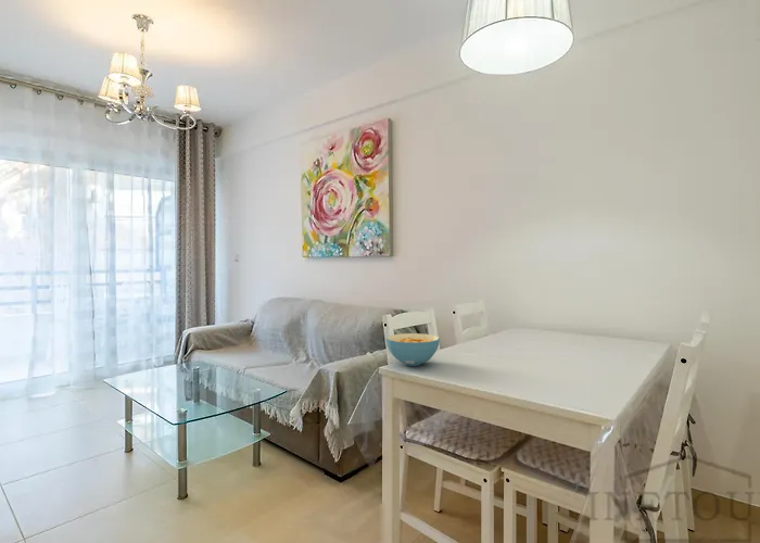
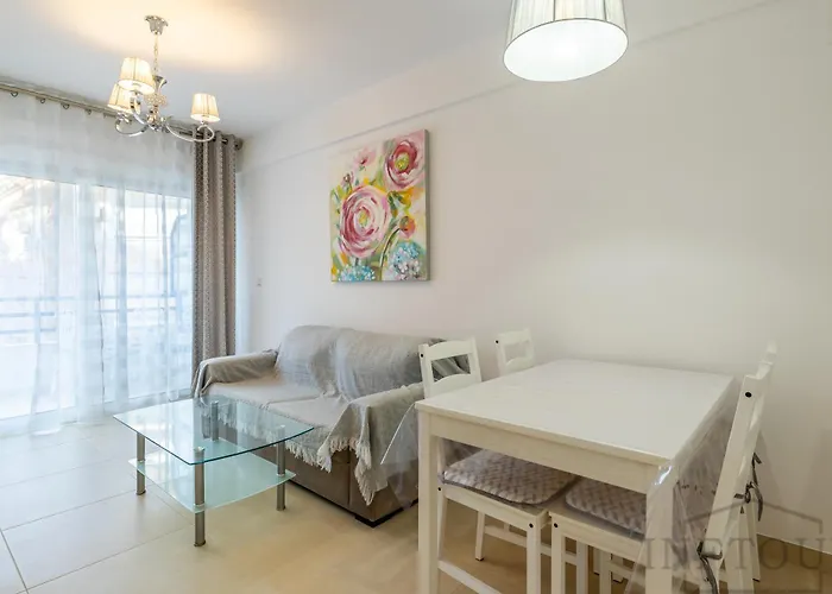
- cereal bowl (413, 351)
